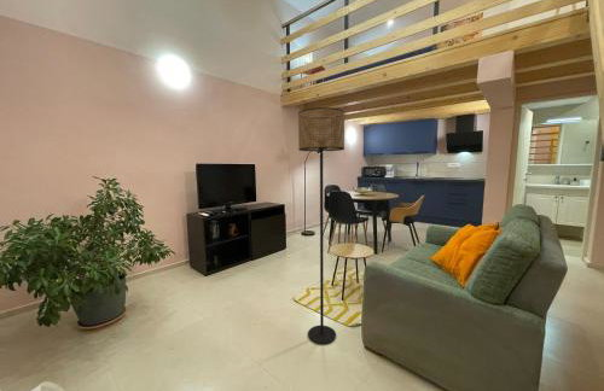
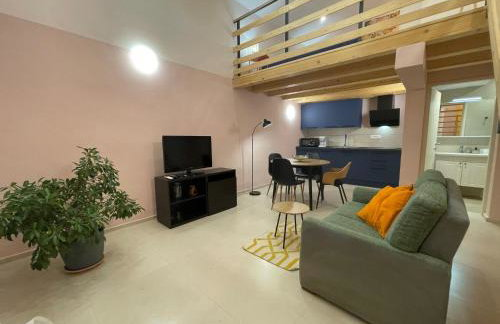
- floor lamp (321, 228)
